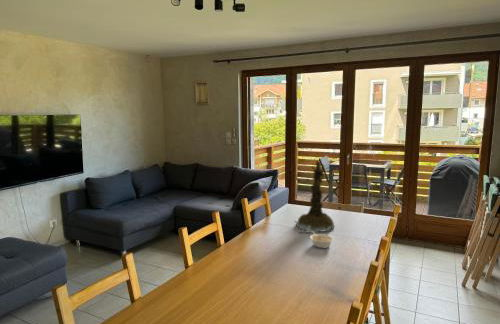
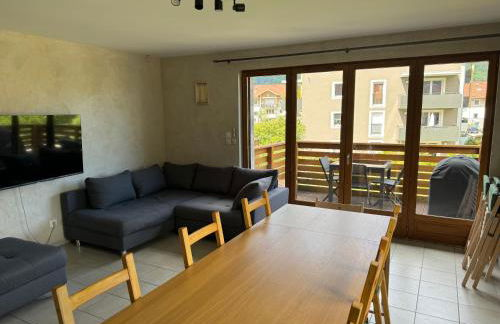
- plant (316, 193)
- legume (320, 240)
